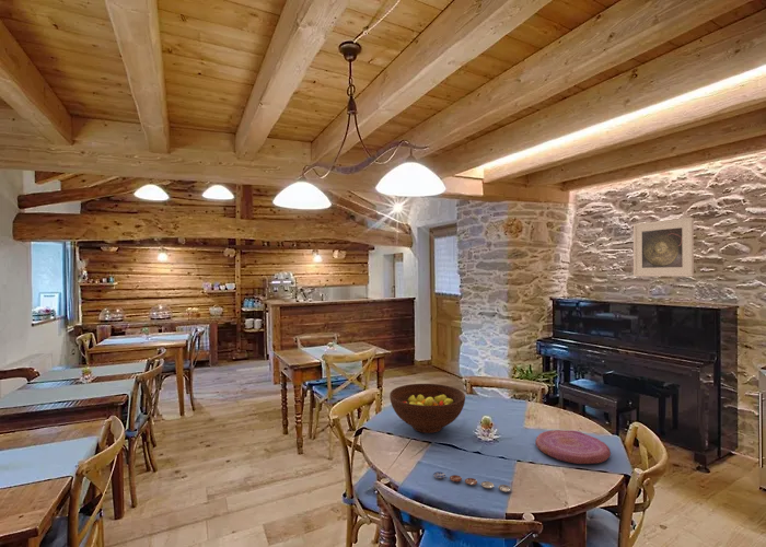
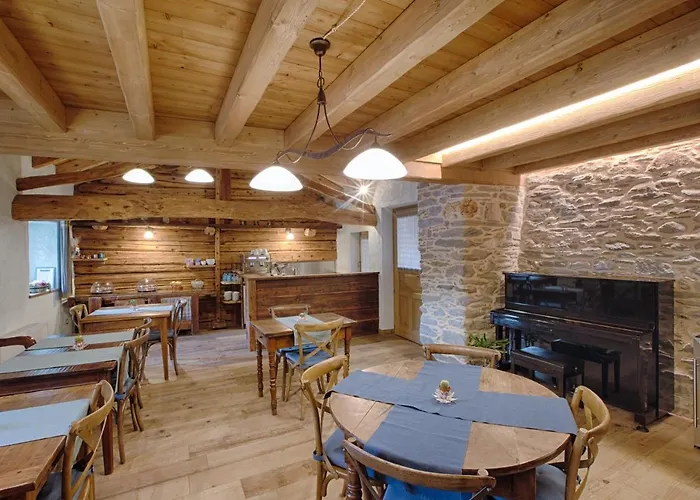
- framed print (661, 248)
- fruit bowl (427, 410)
- plate (471, 481)
- plate (571, 445)
